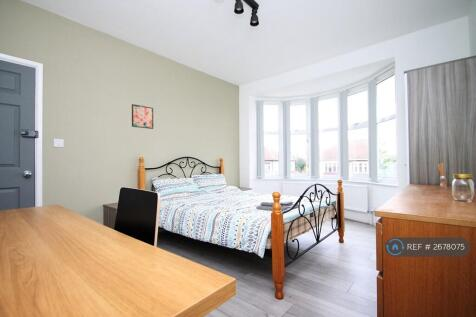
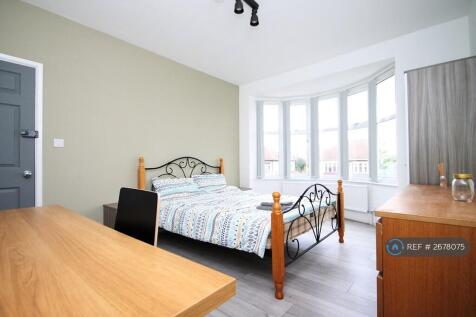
- wall art (142, 117)
